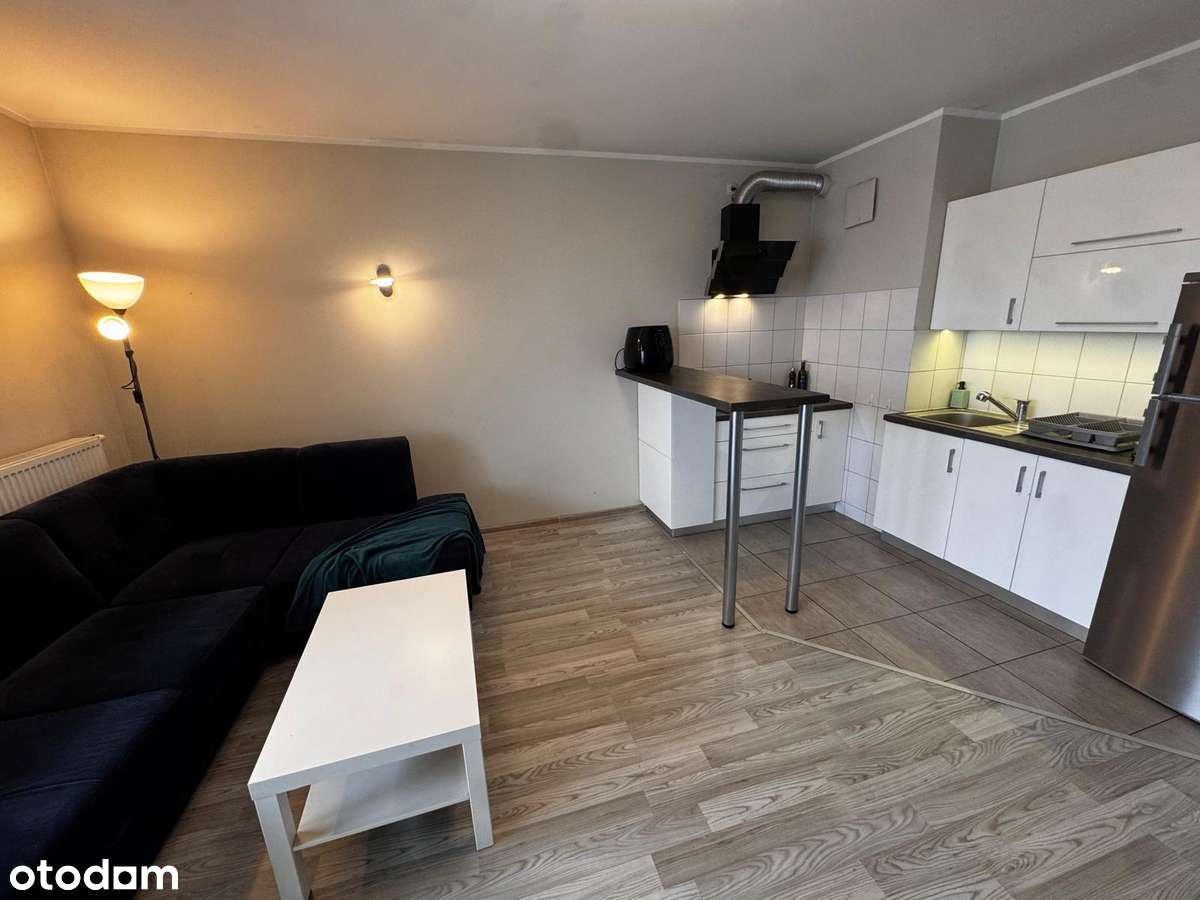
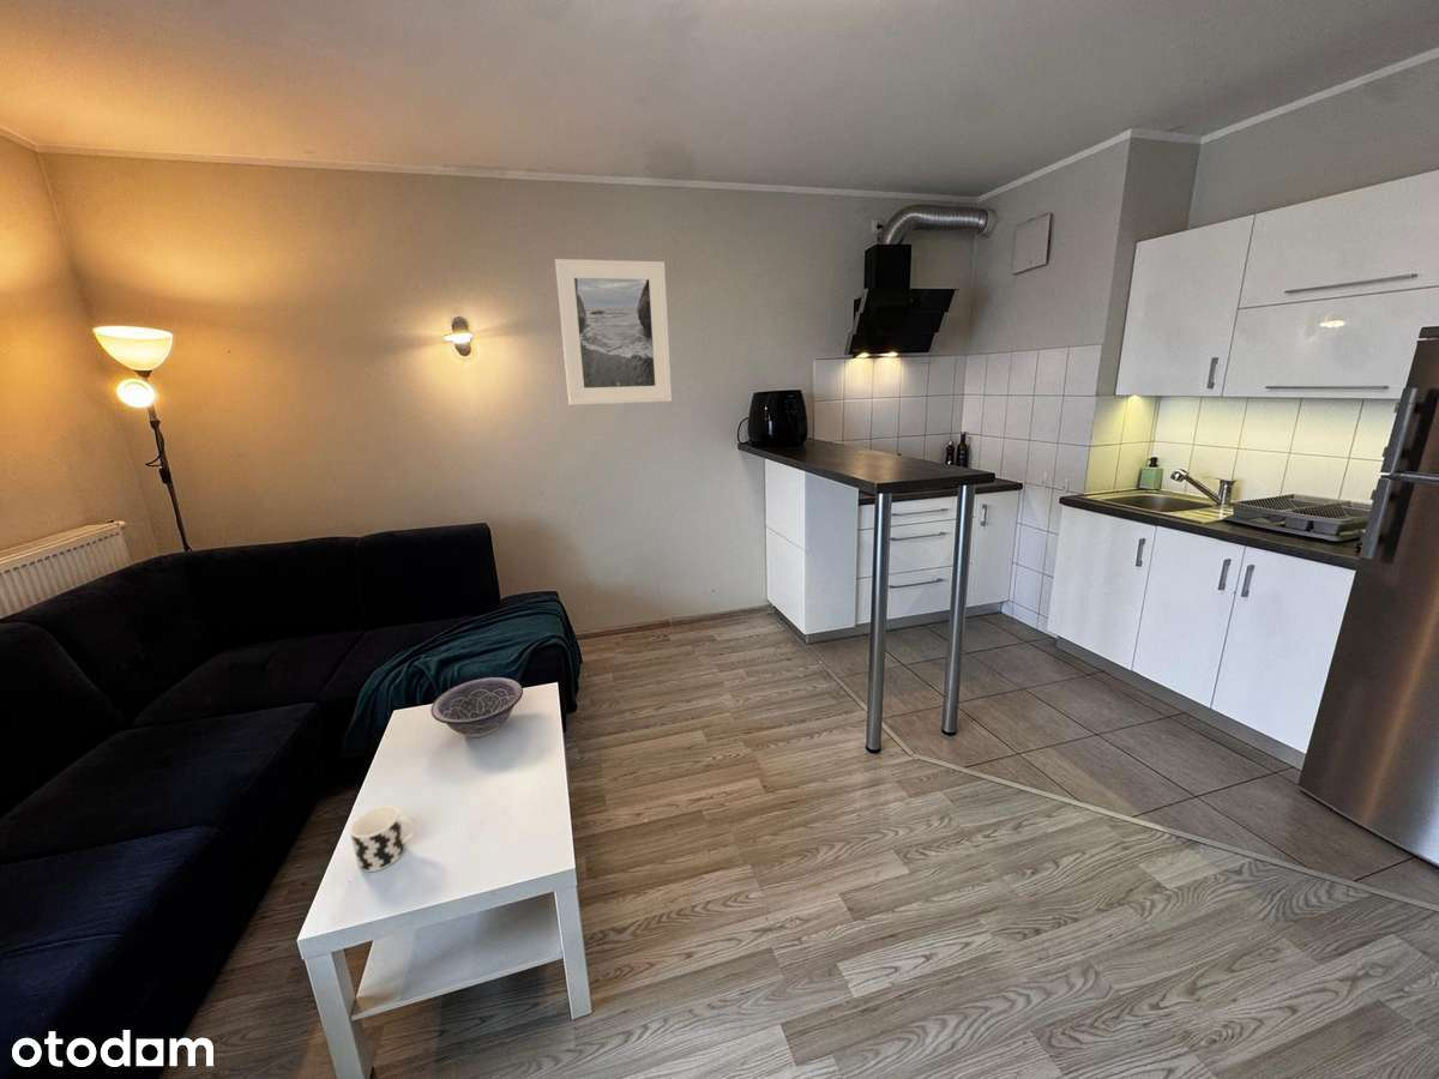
+ cup (386, 836)
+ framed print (615, 333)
+ decorative bowl (480, 712)
